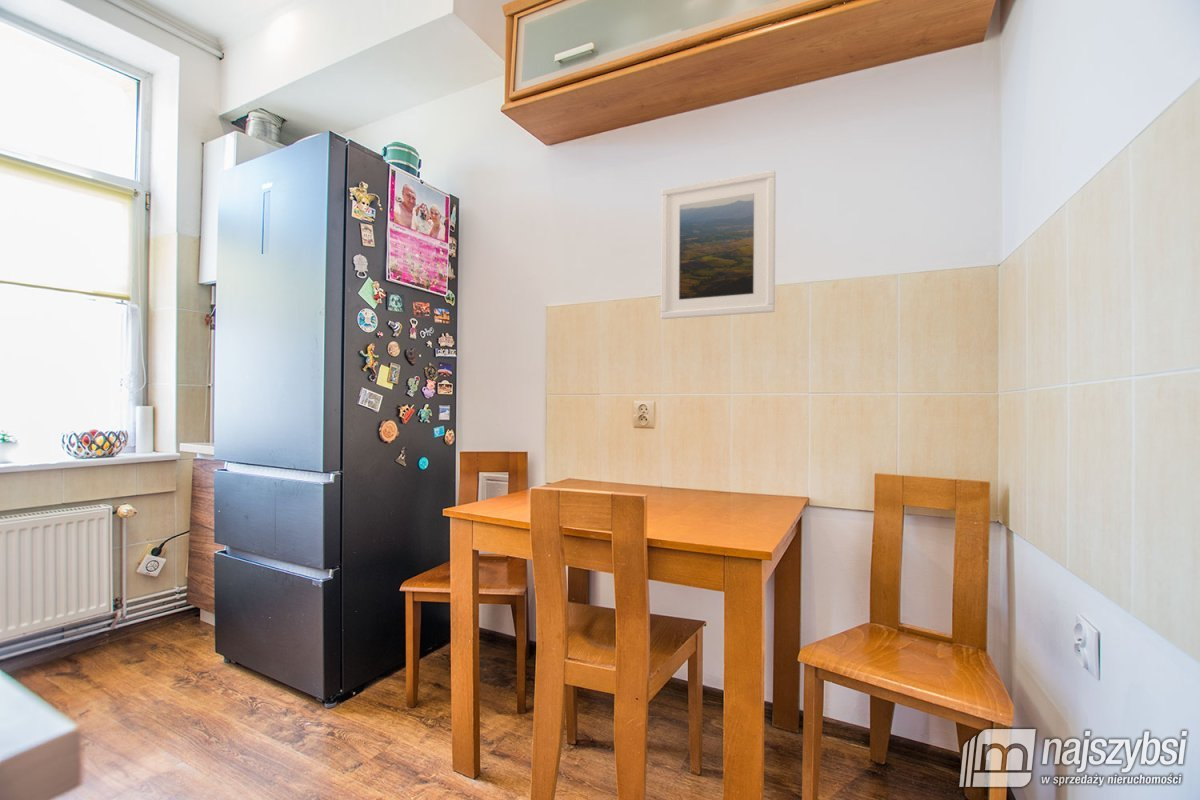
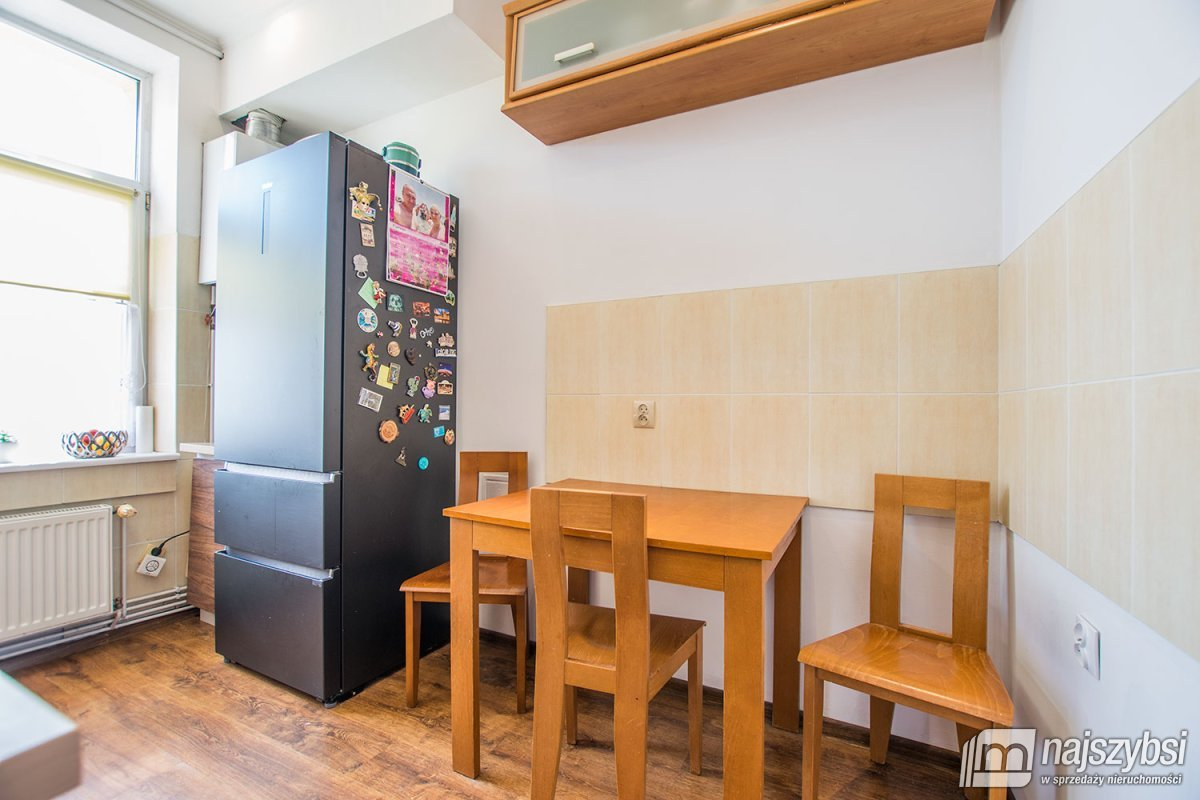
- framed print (715, 248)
